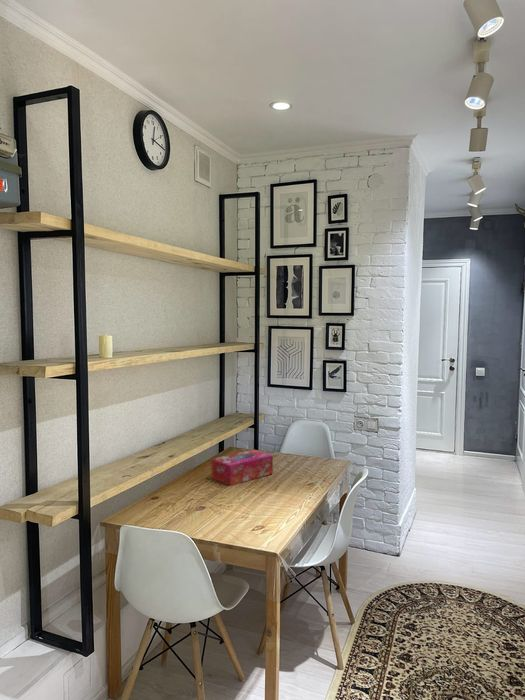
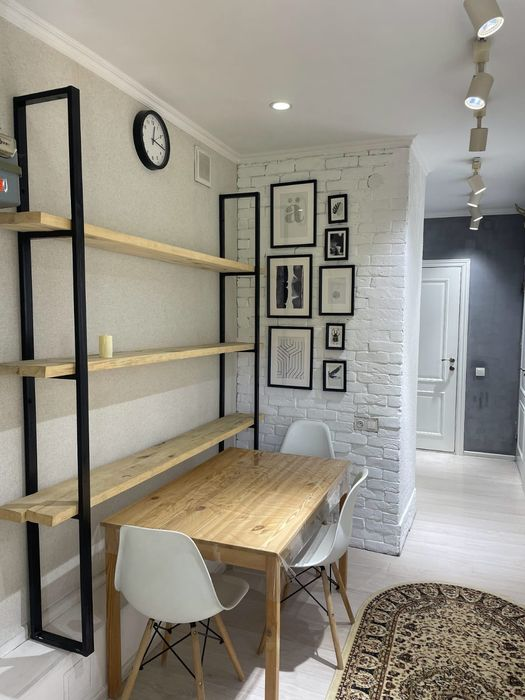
- tissue box (242, 466)
